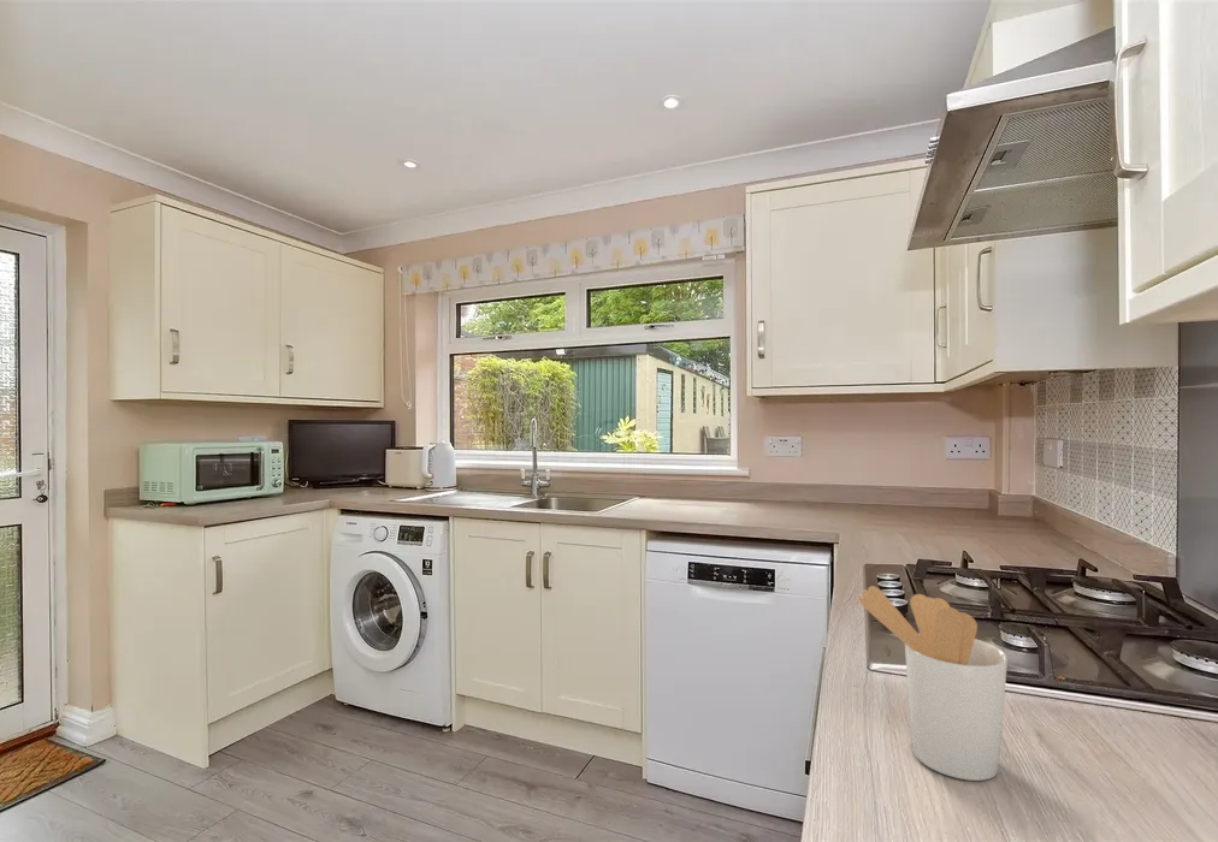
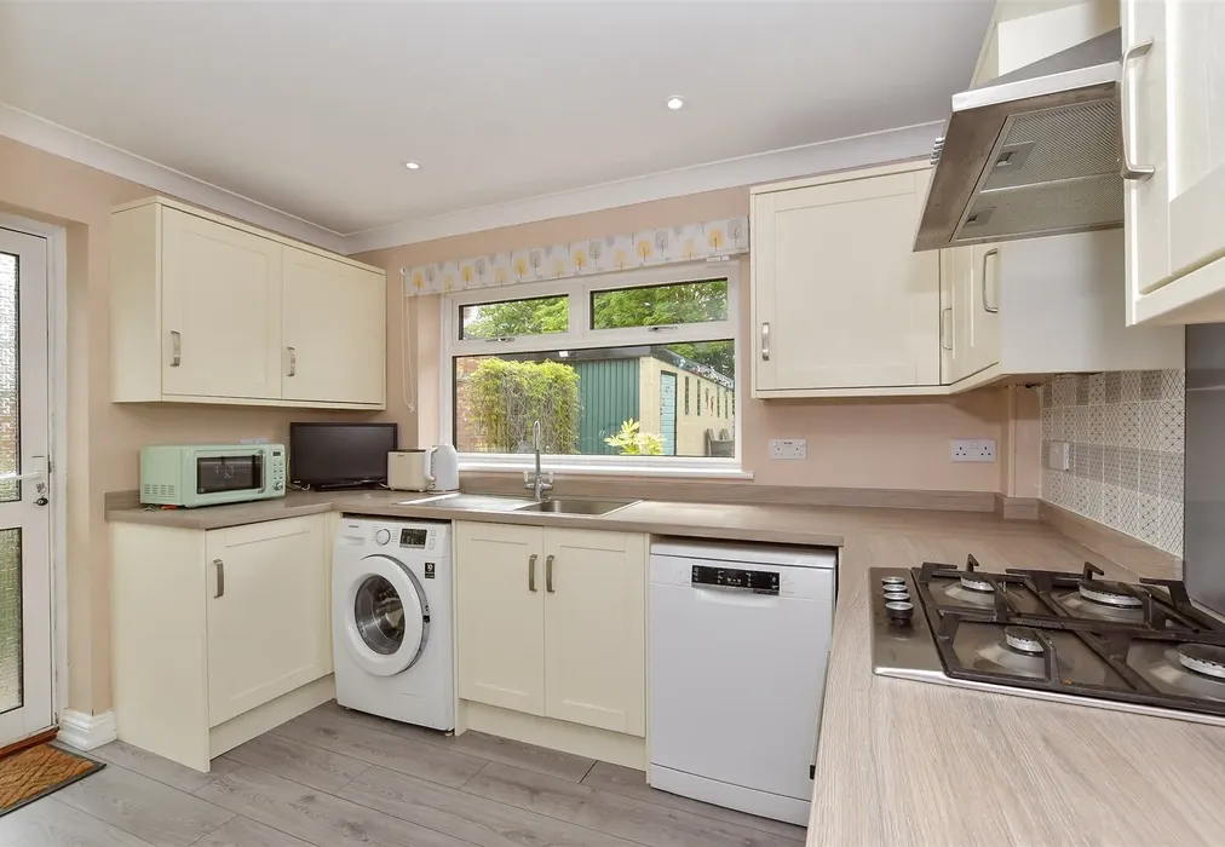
- utensil holder (927, 671)
